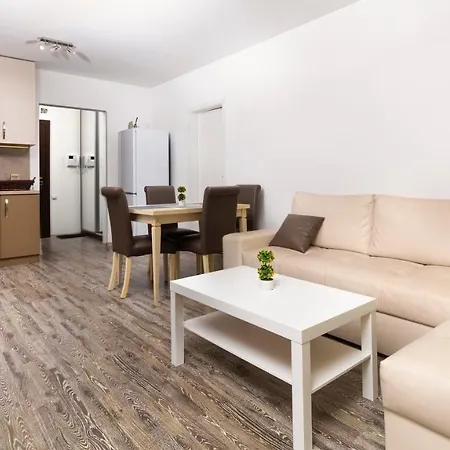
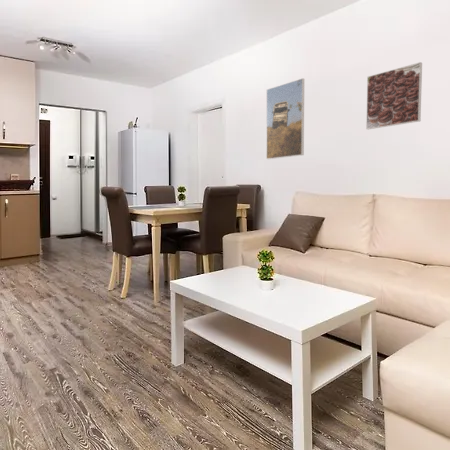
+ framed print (392, 97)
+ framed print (284, 121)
